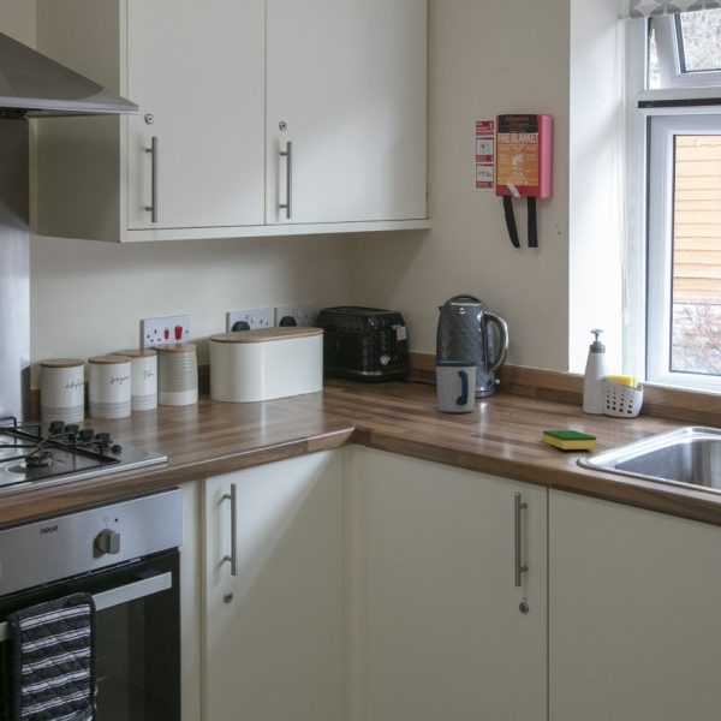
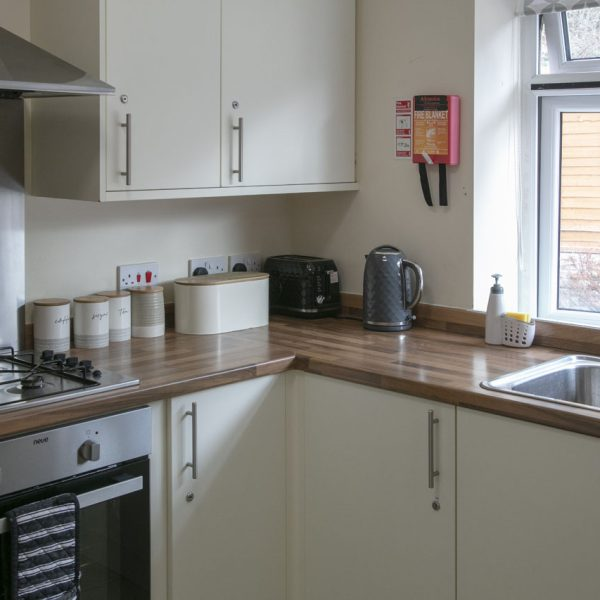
- dish sponge (568, 439)
- mug (455, 386)
